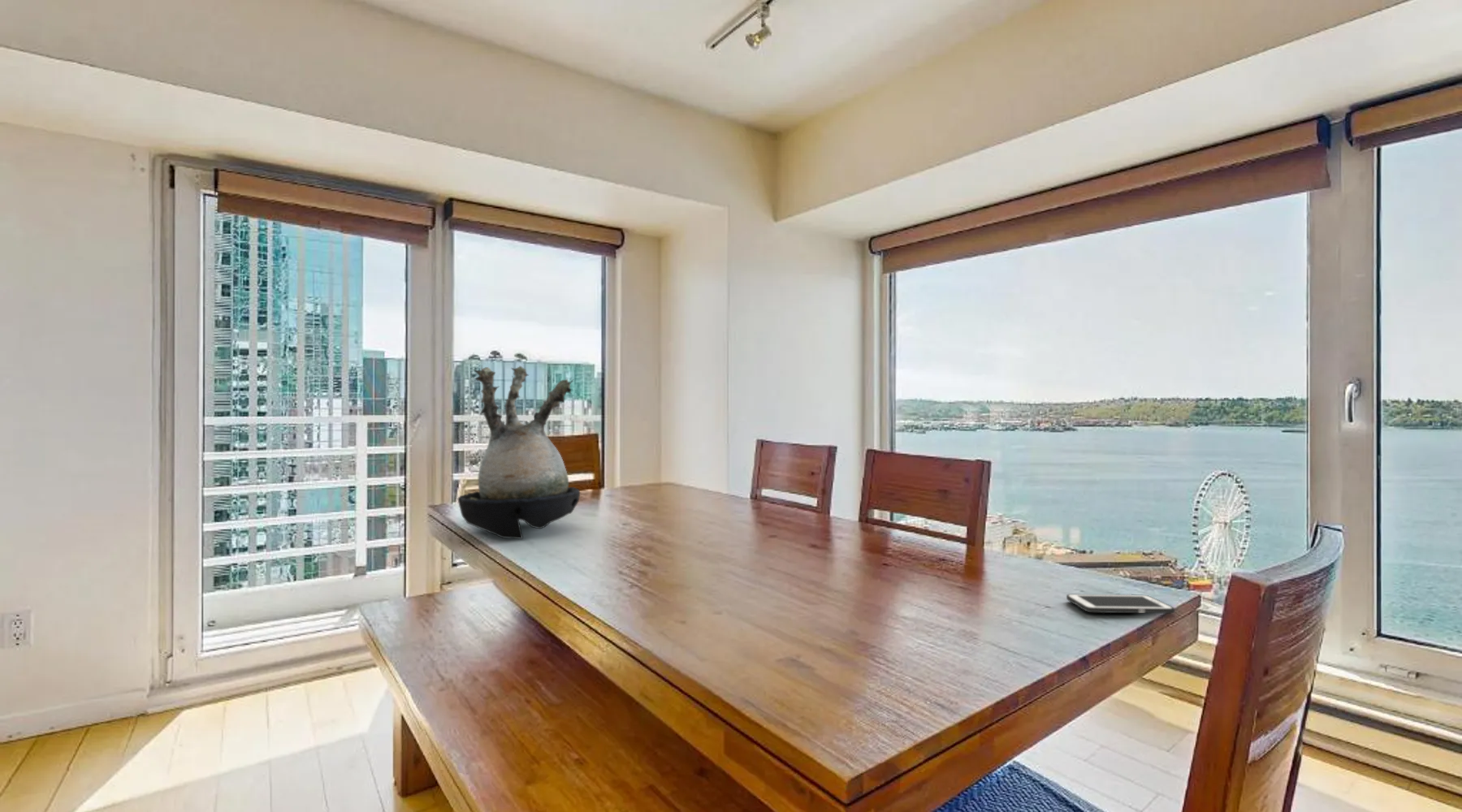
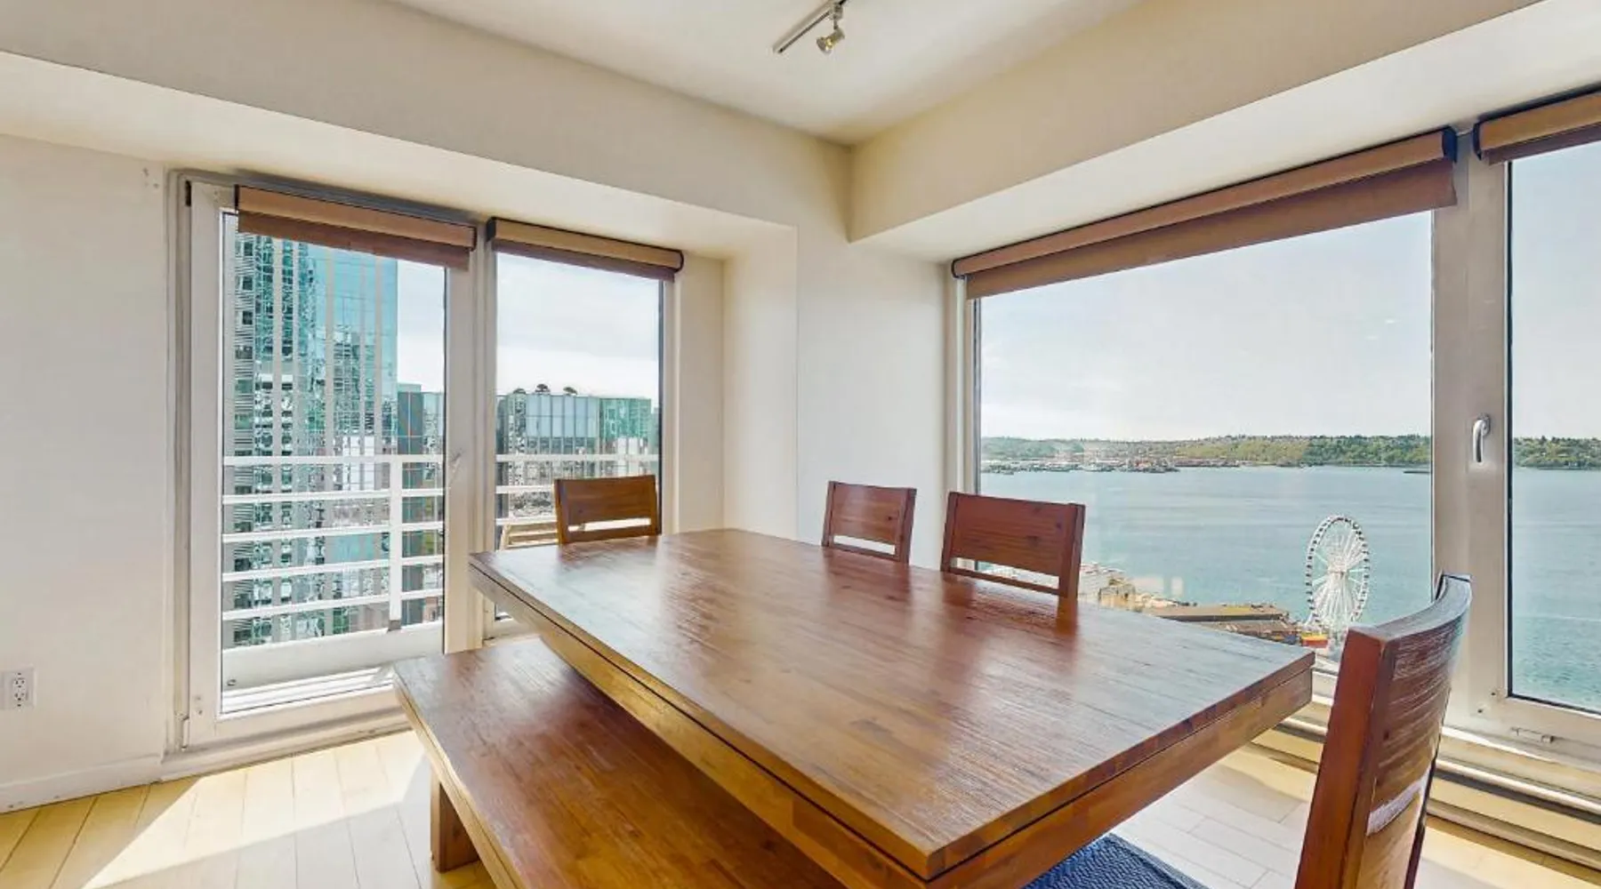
- plant (524, 446)
- cell phone (1118, 603)
